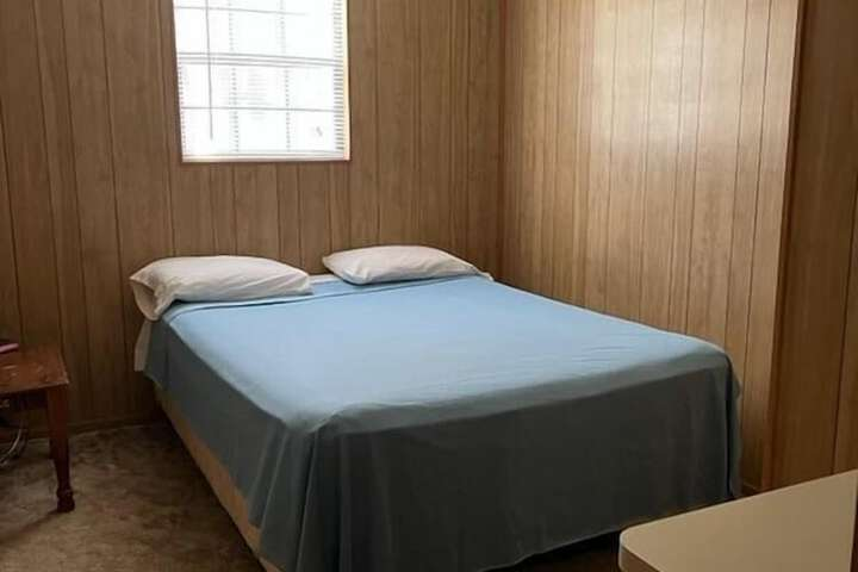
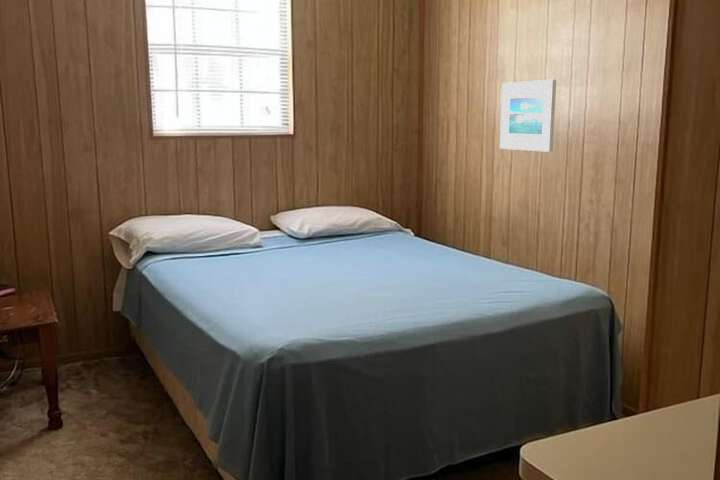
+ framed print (526, 116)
